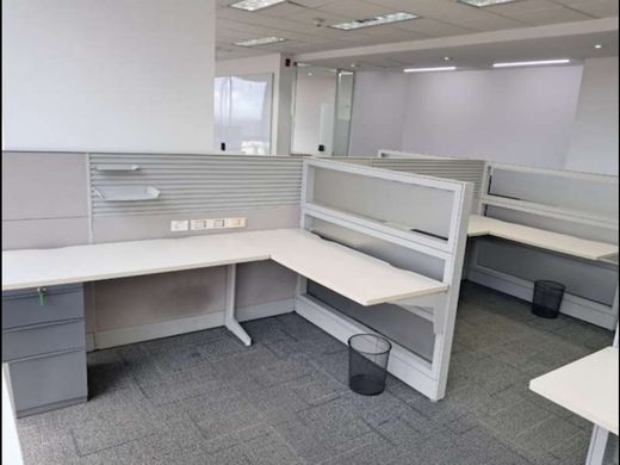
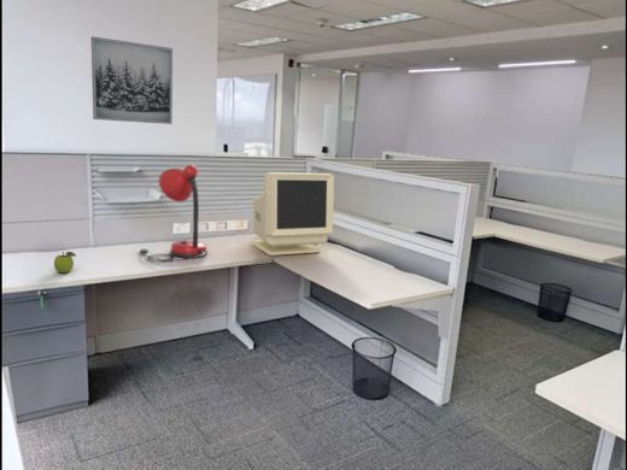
+ fruit (65, 262)
+ wall art (133, 82)
+ monitor (287, 208)
+ desk lamp (174, 200)
